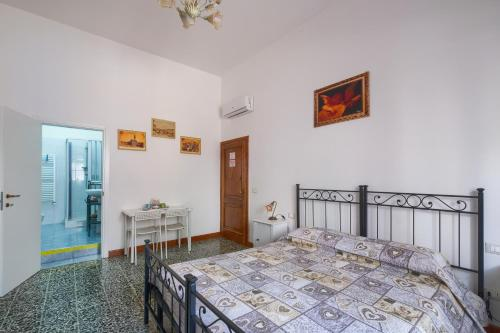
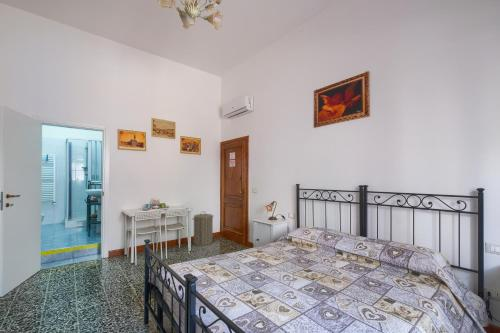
+ laundry hamper (203, 227)
